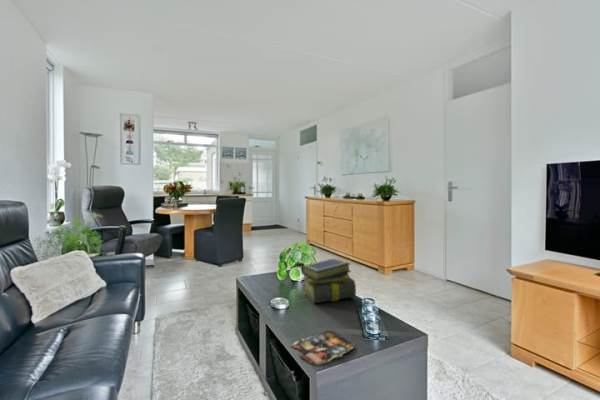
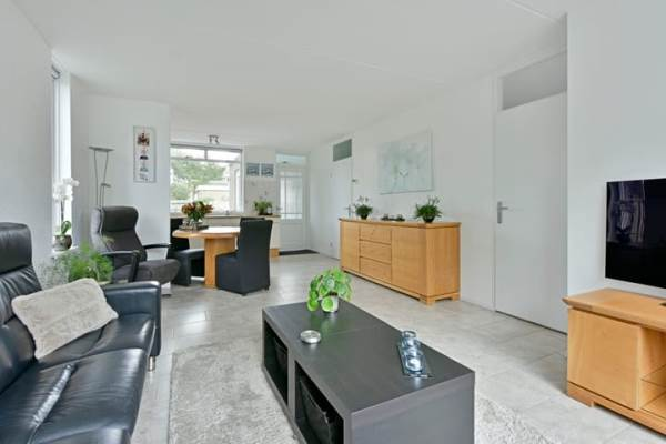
- stack of books (327, 279)
- magazine (322, 344)
